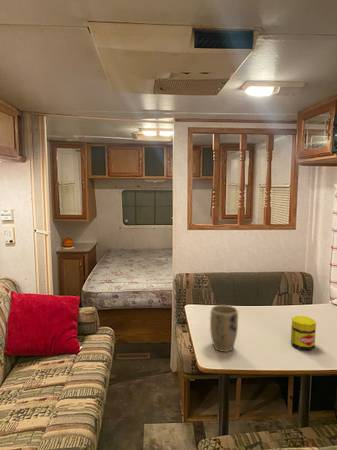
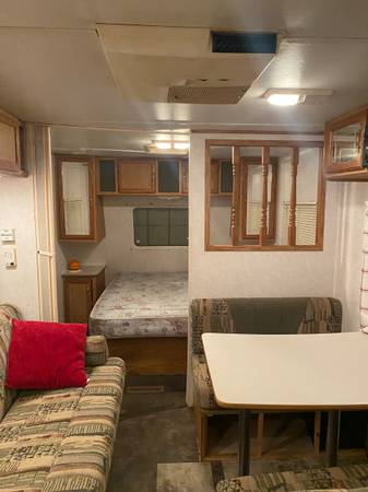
- plant pot (223, 328)
- jar (303, 332)
